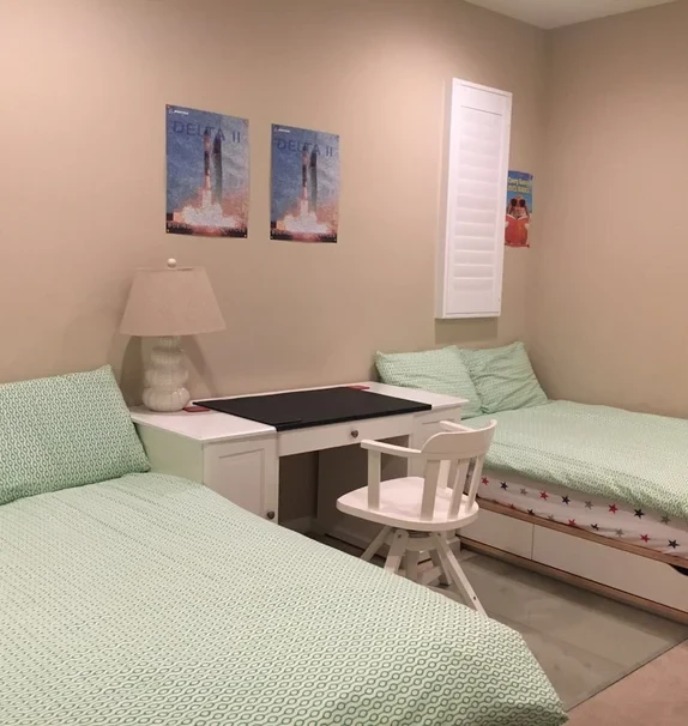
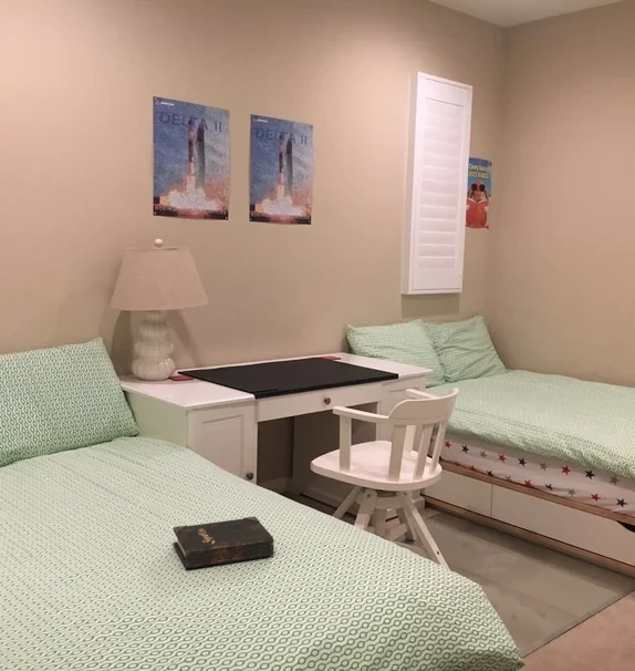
+ hardback book (222, 541)
